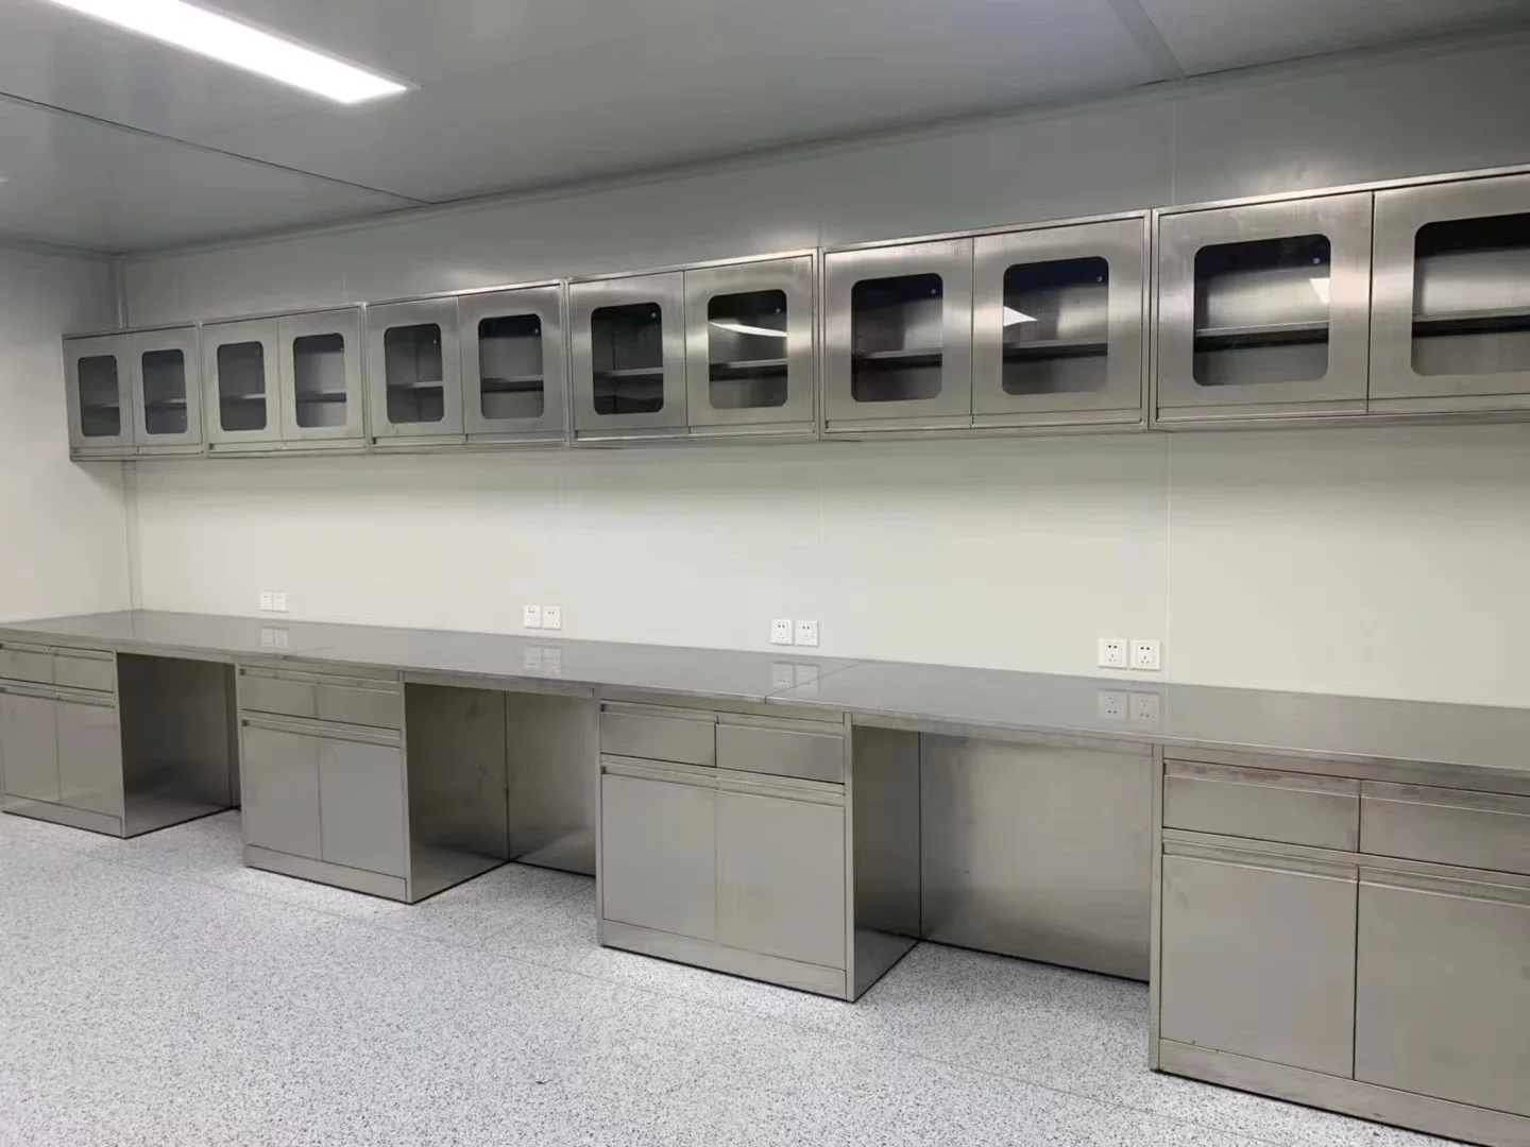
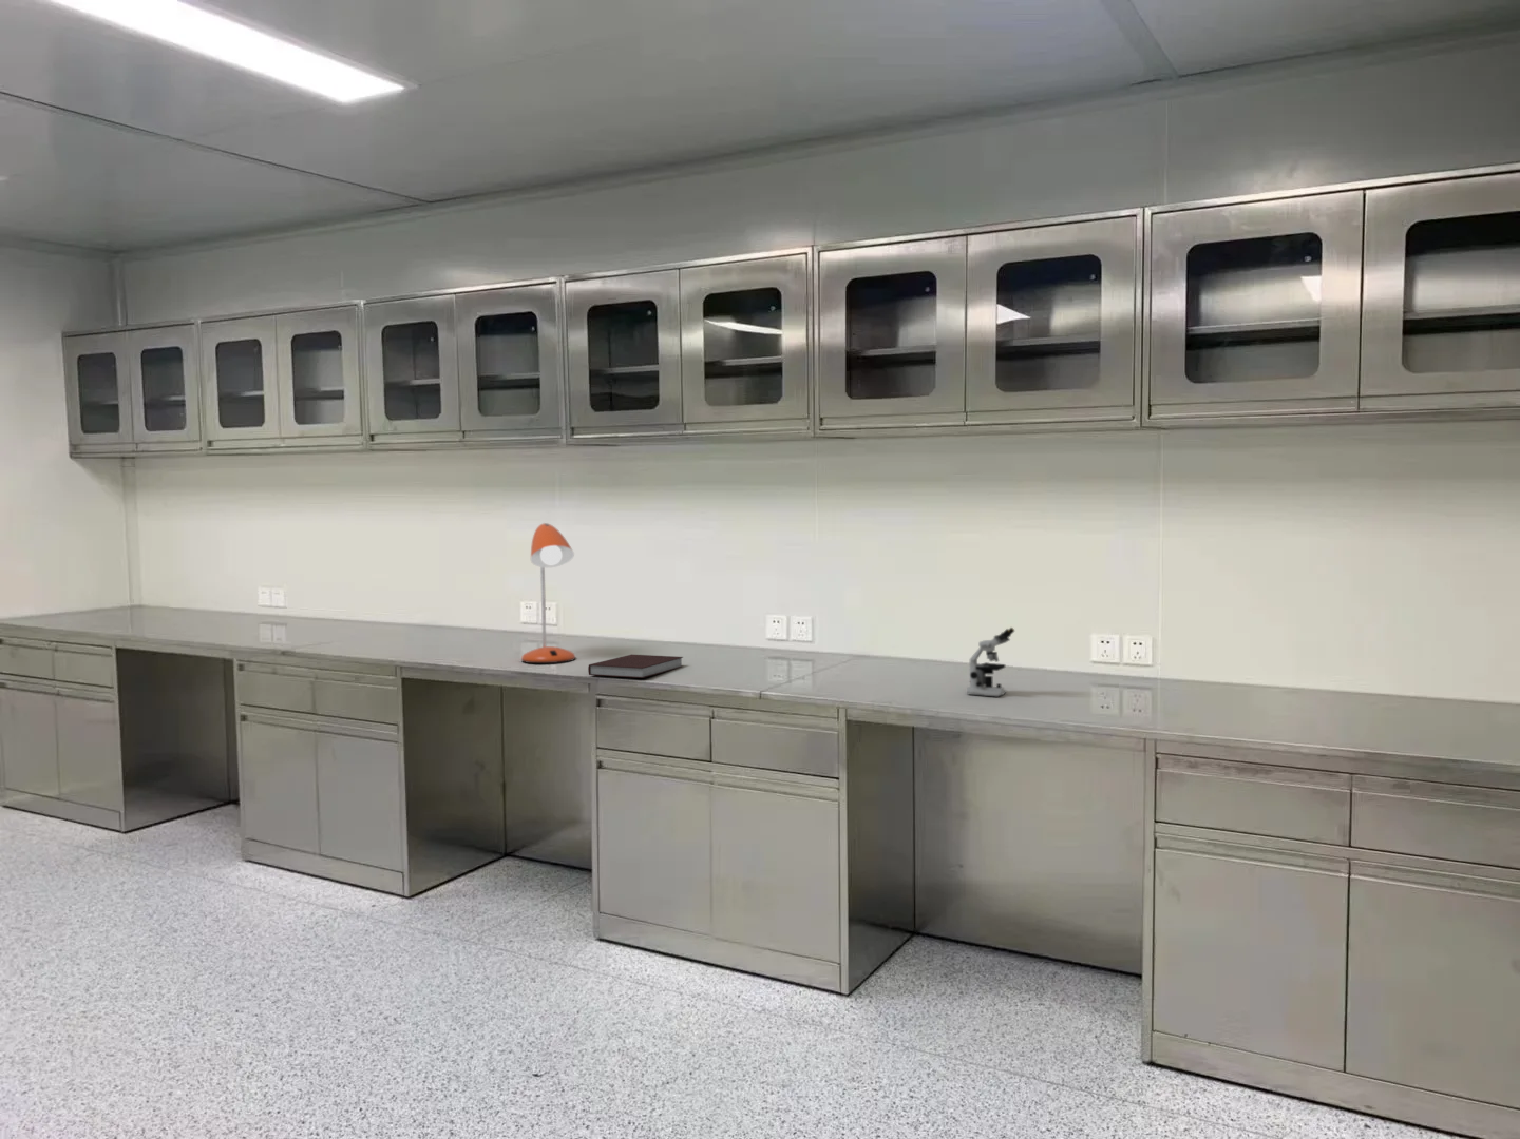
+ microscope (991, 660)
+ desk lamp (543, 592)
+ notebook (637, 665)
